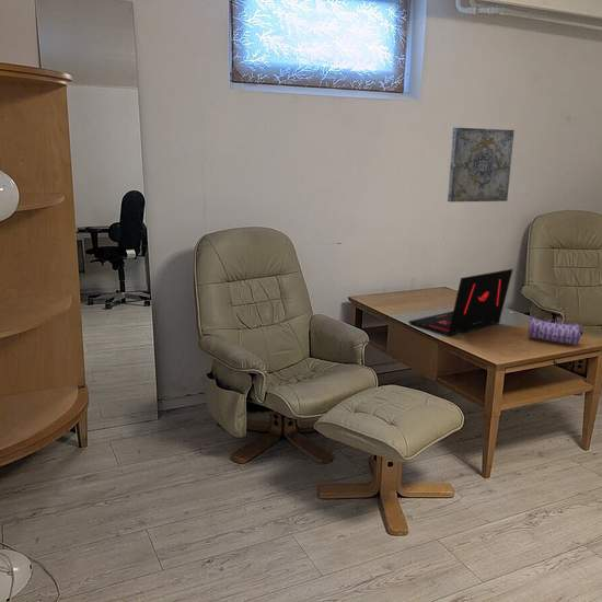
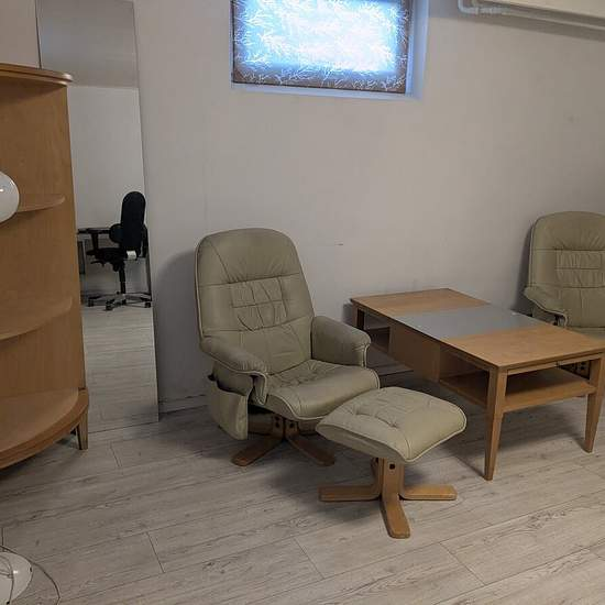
- pencil case (554, 331)
- wall art (481, 165)
- laptop (460, 297)
